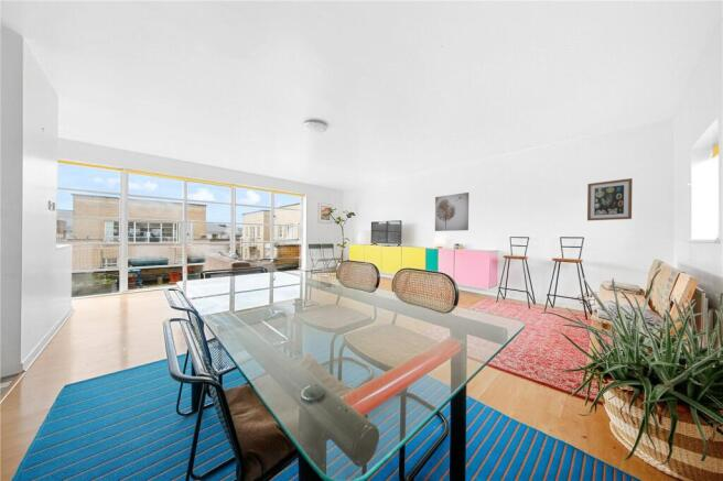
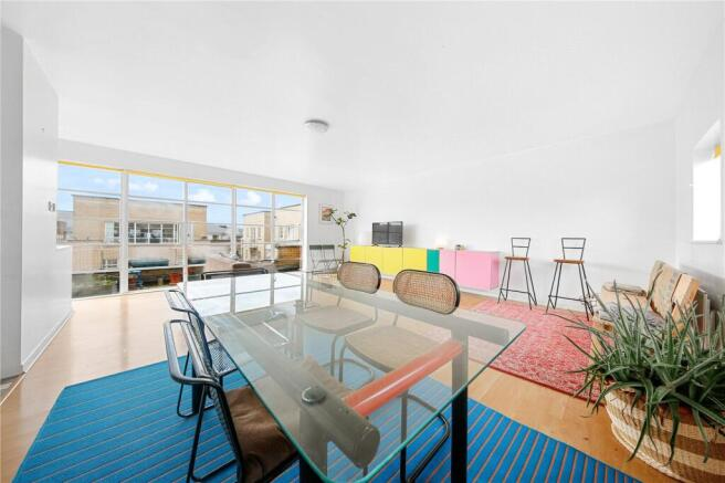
- wall art (451, 212)
- wall art (608, 200)
